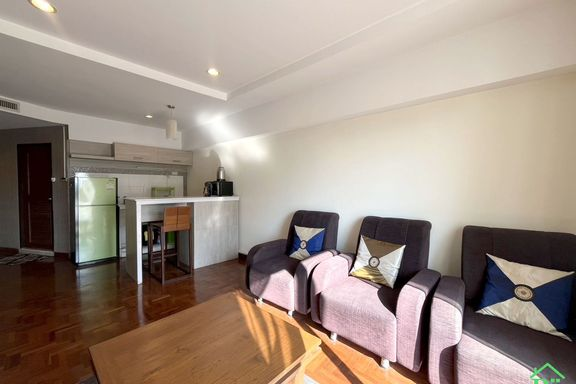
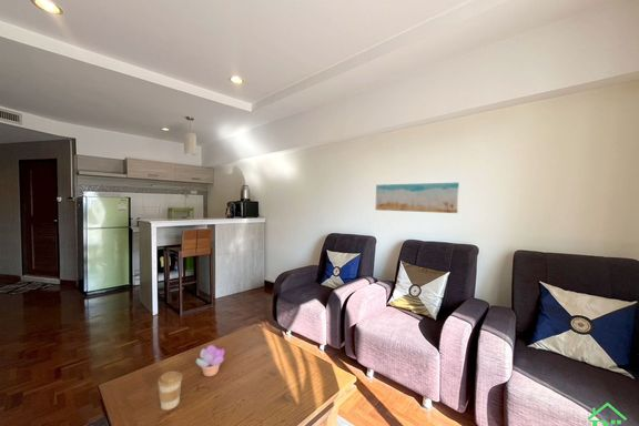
+ coffee cup (170, 388)
+ wall art (413, 197)
+ succulent plant (210, 362)
